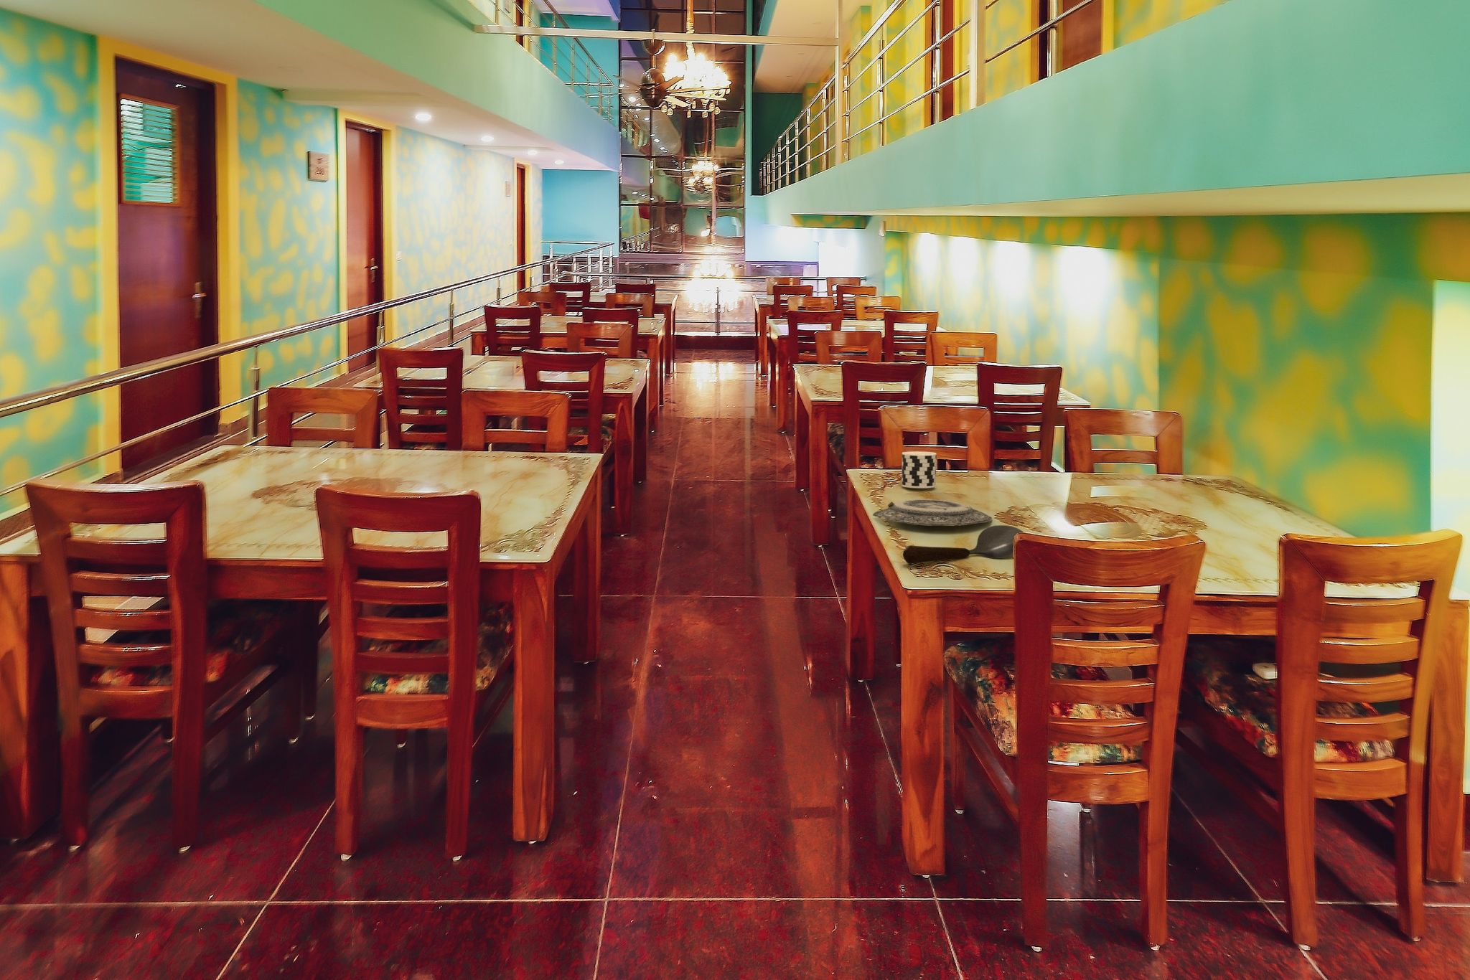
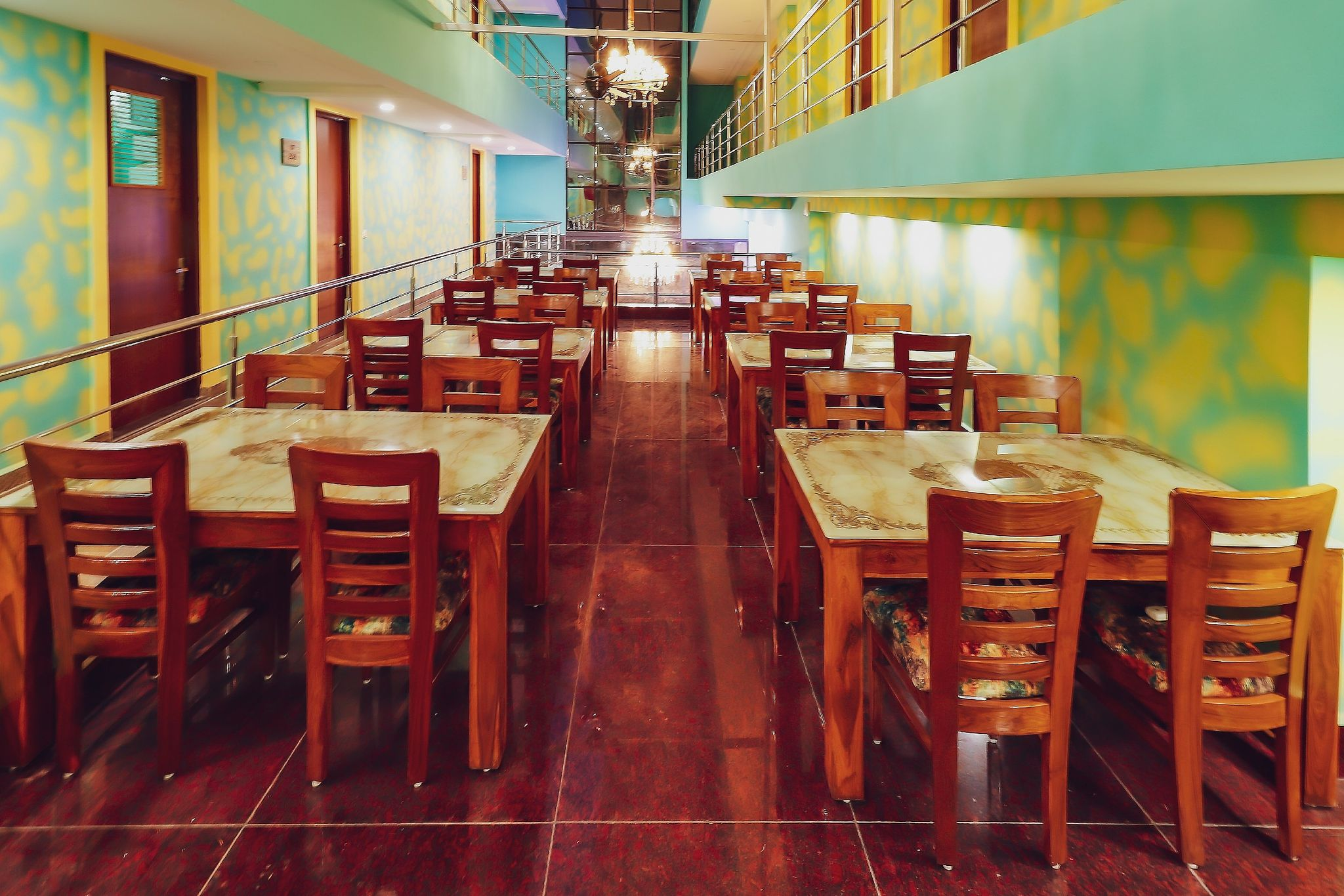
- spoon (966, 548)
- cup (915, 469)
- plate (931, 510)
